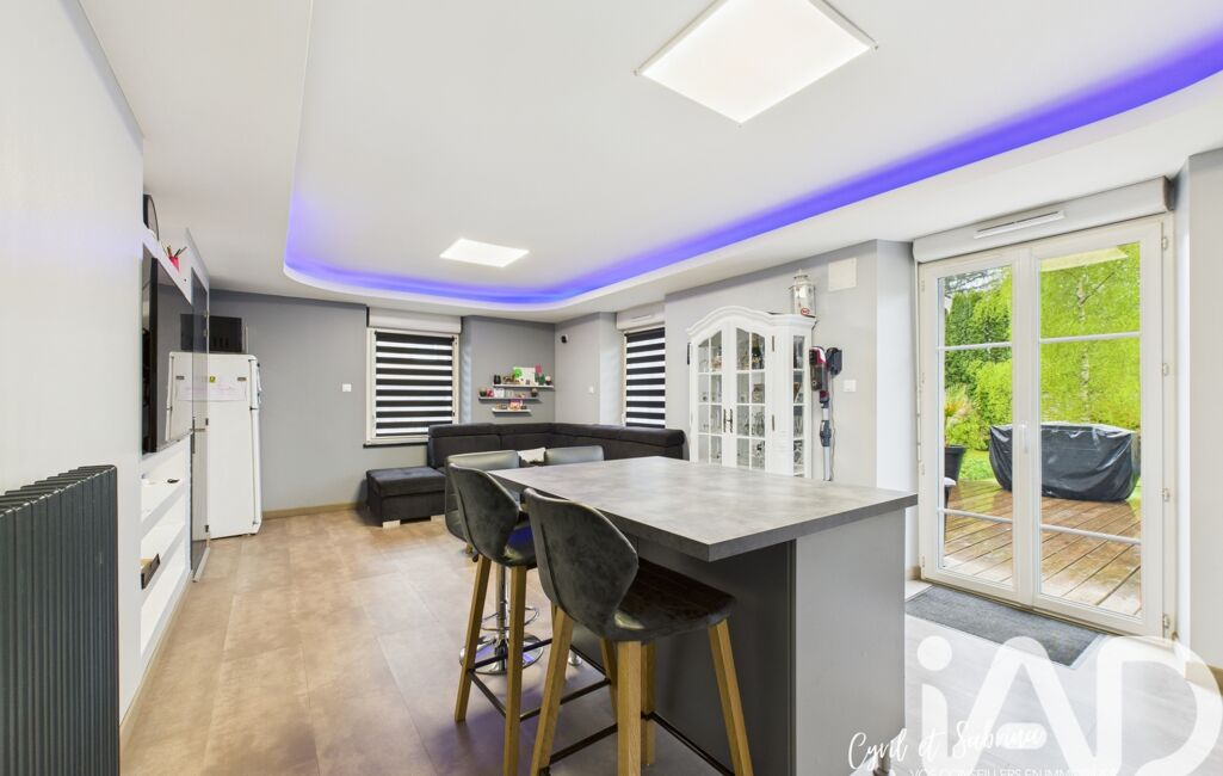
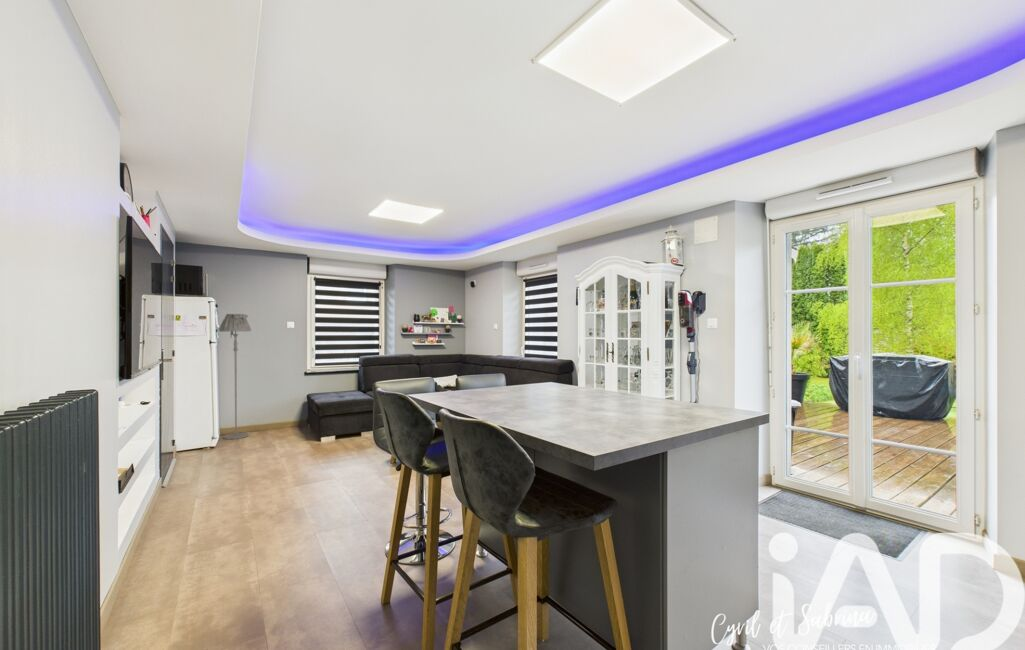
+ floor lamp (235, 375)
